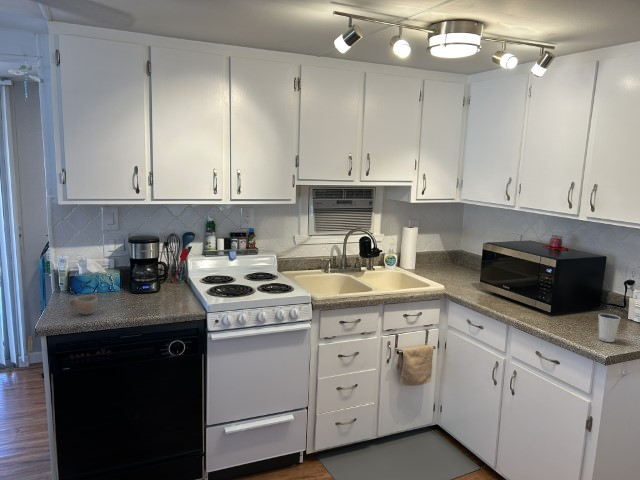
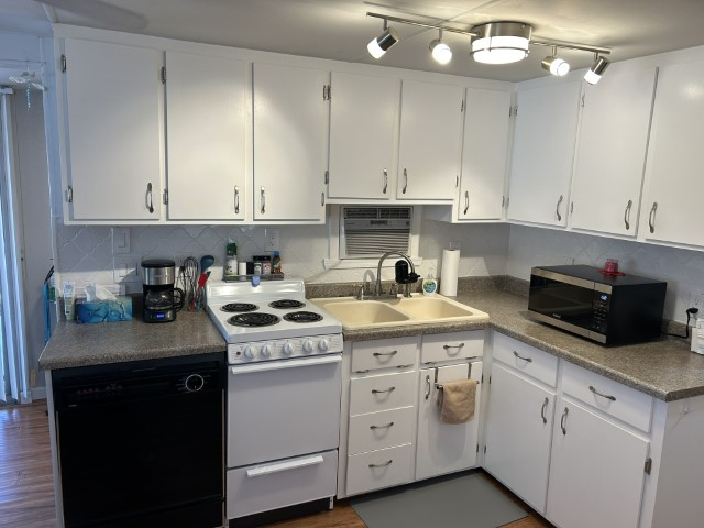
- dixie cup (607, 328)
- cup (83, 305)
